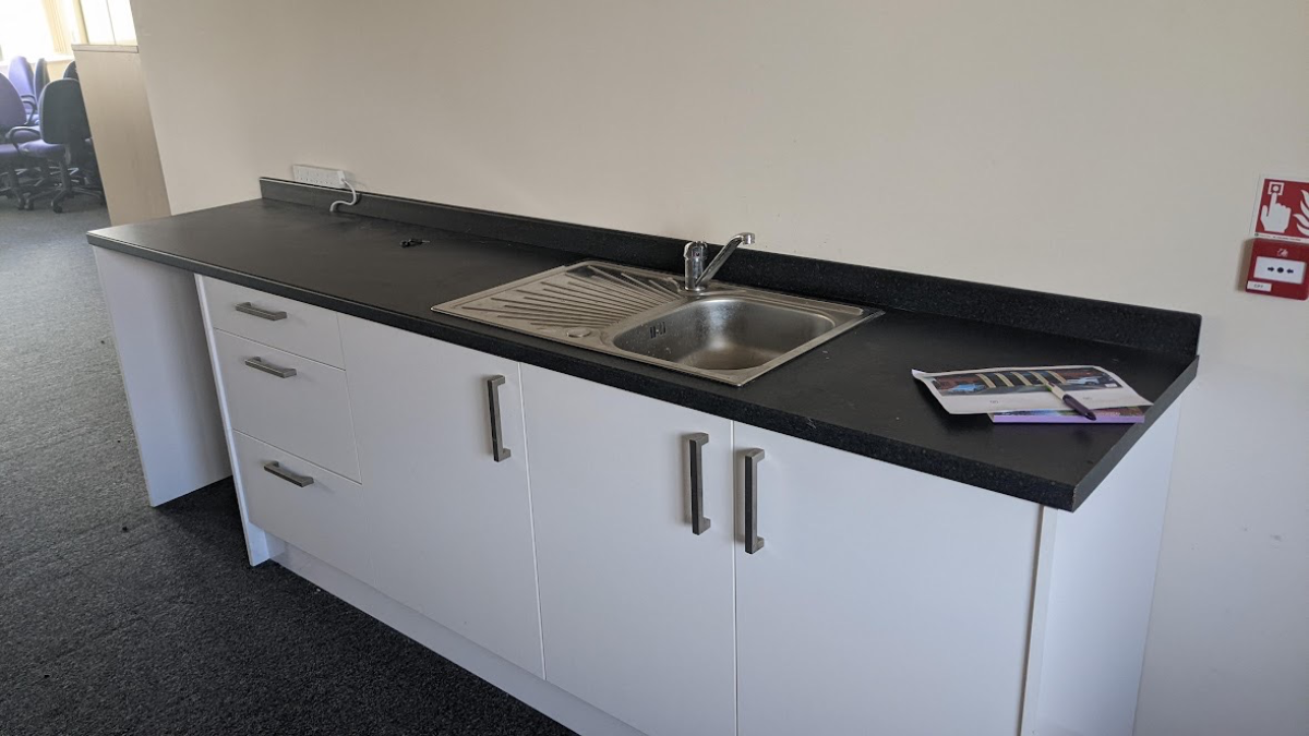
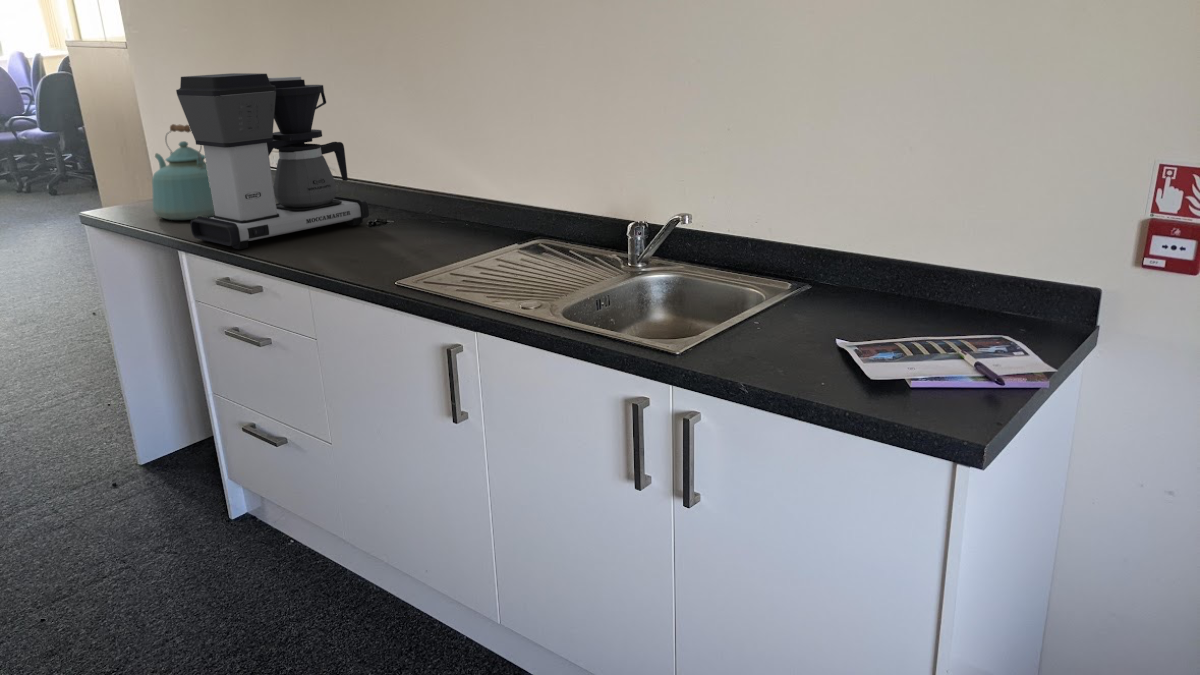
+ kettle (183, 169)
+ coffee maker (279, 154)
